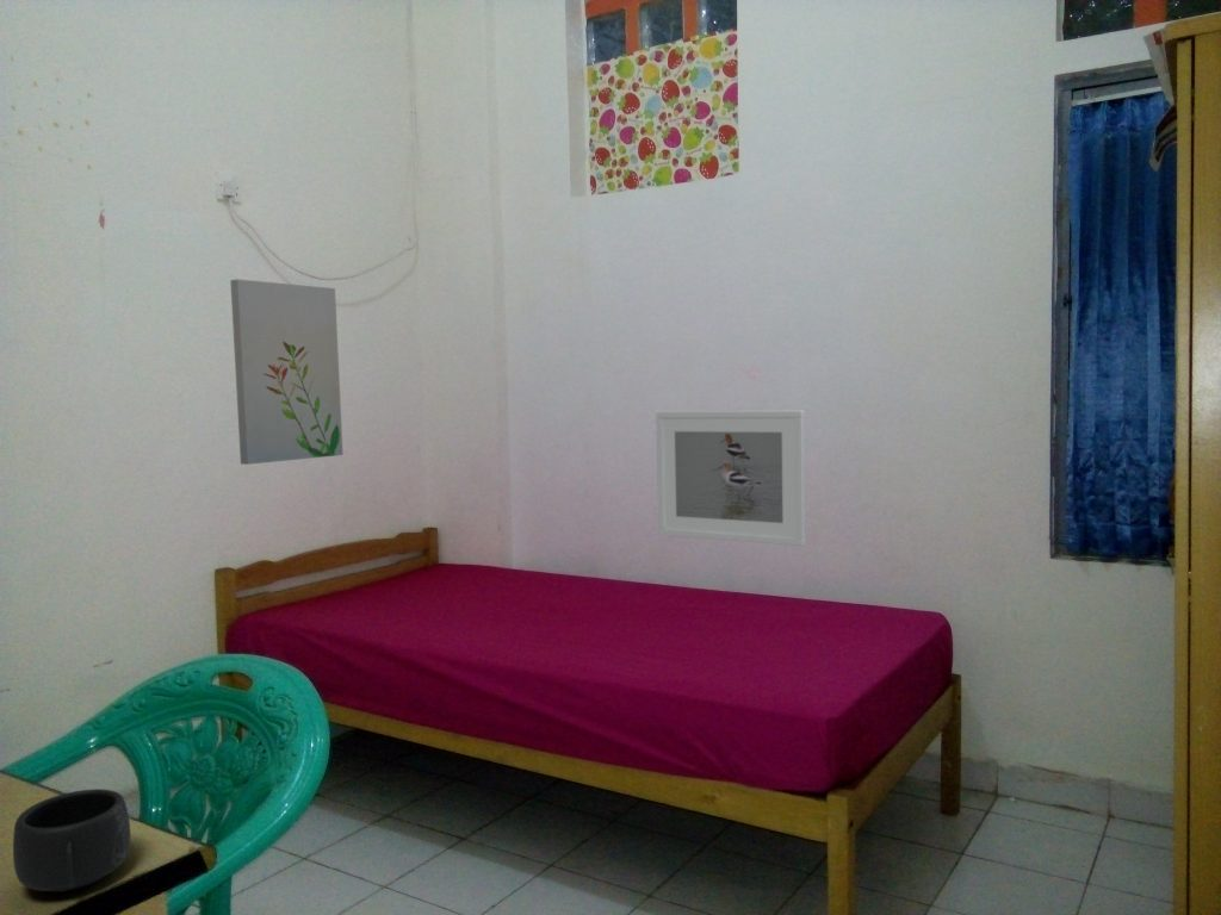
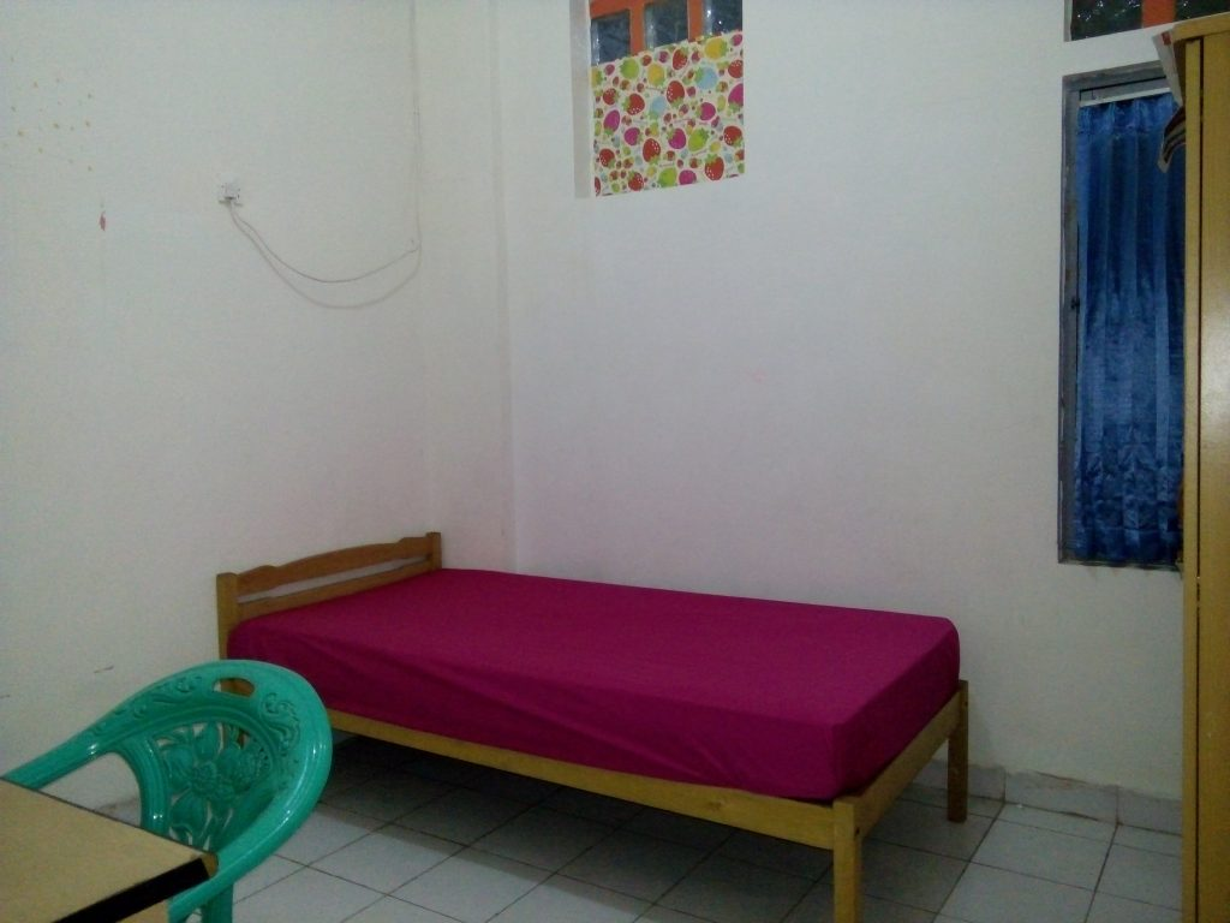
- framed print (727, 475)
- wall art (290, 372)
- mug (73, 847)
